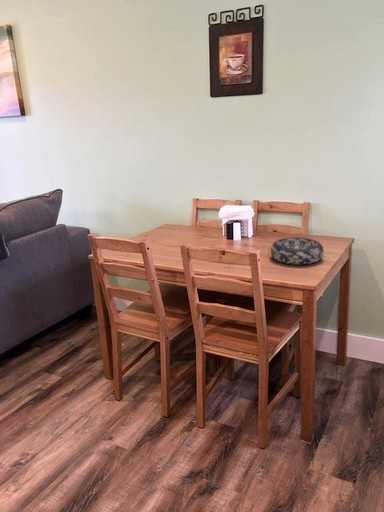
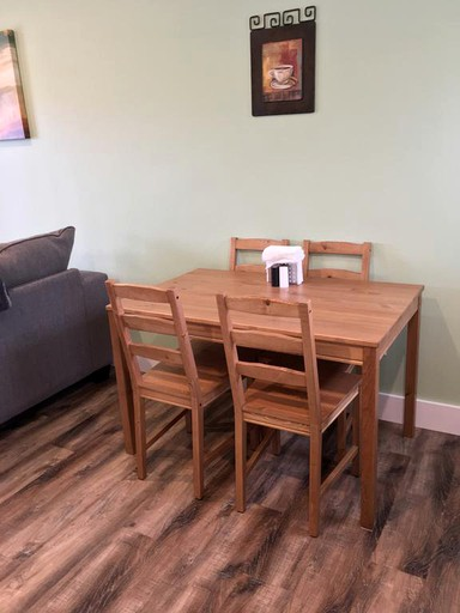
- decorative bowl (296, 250)
